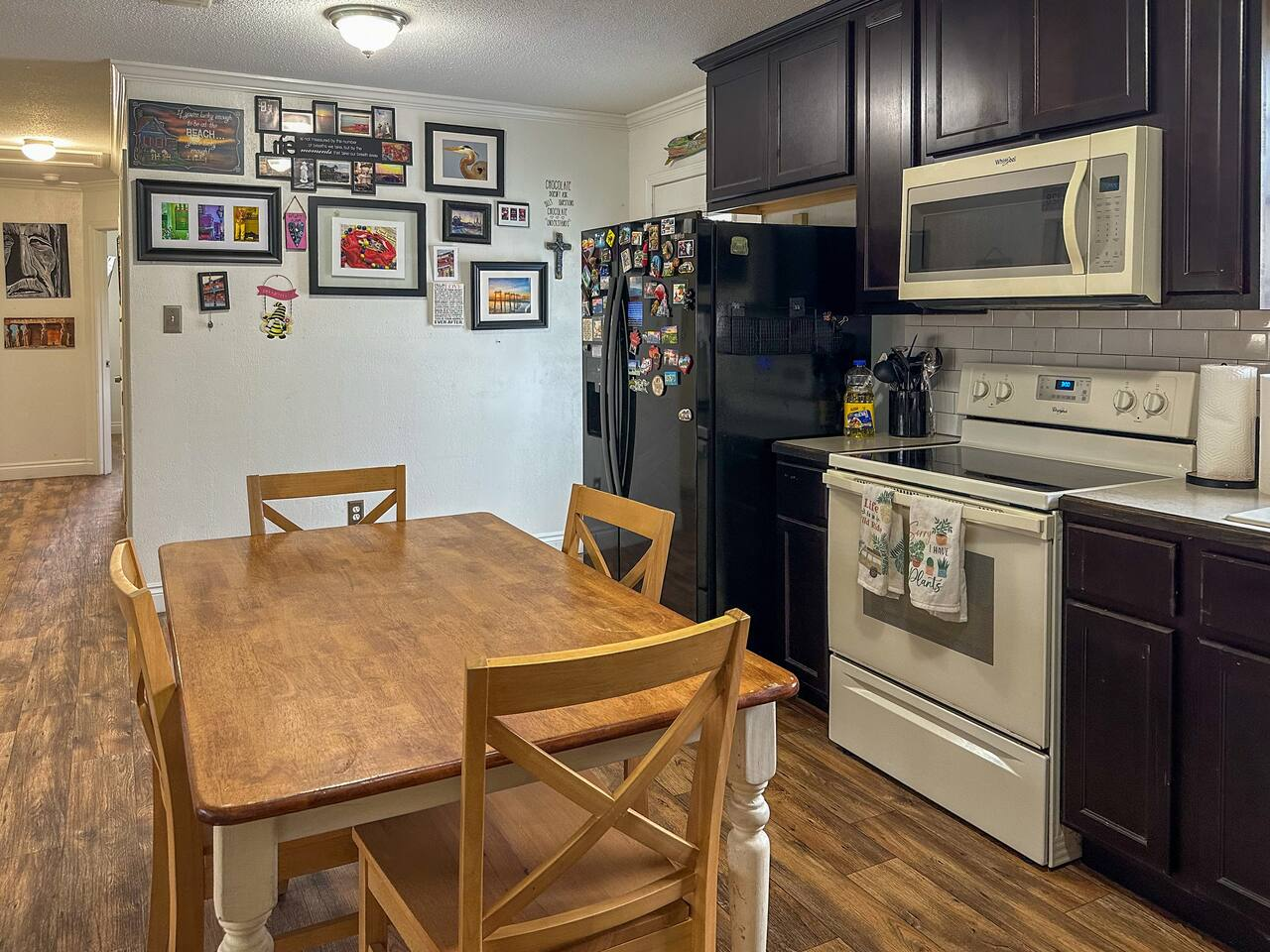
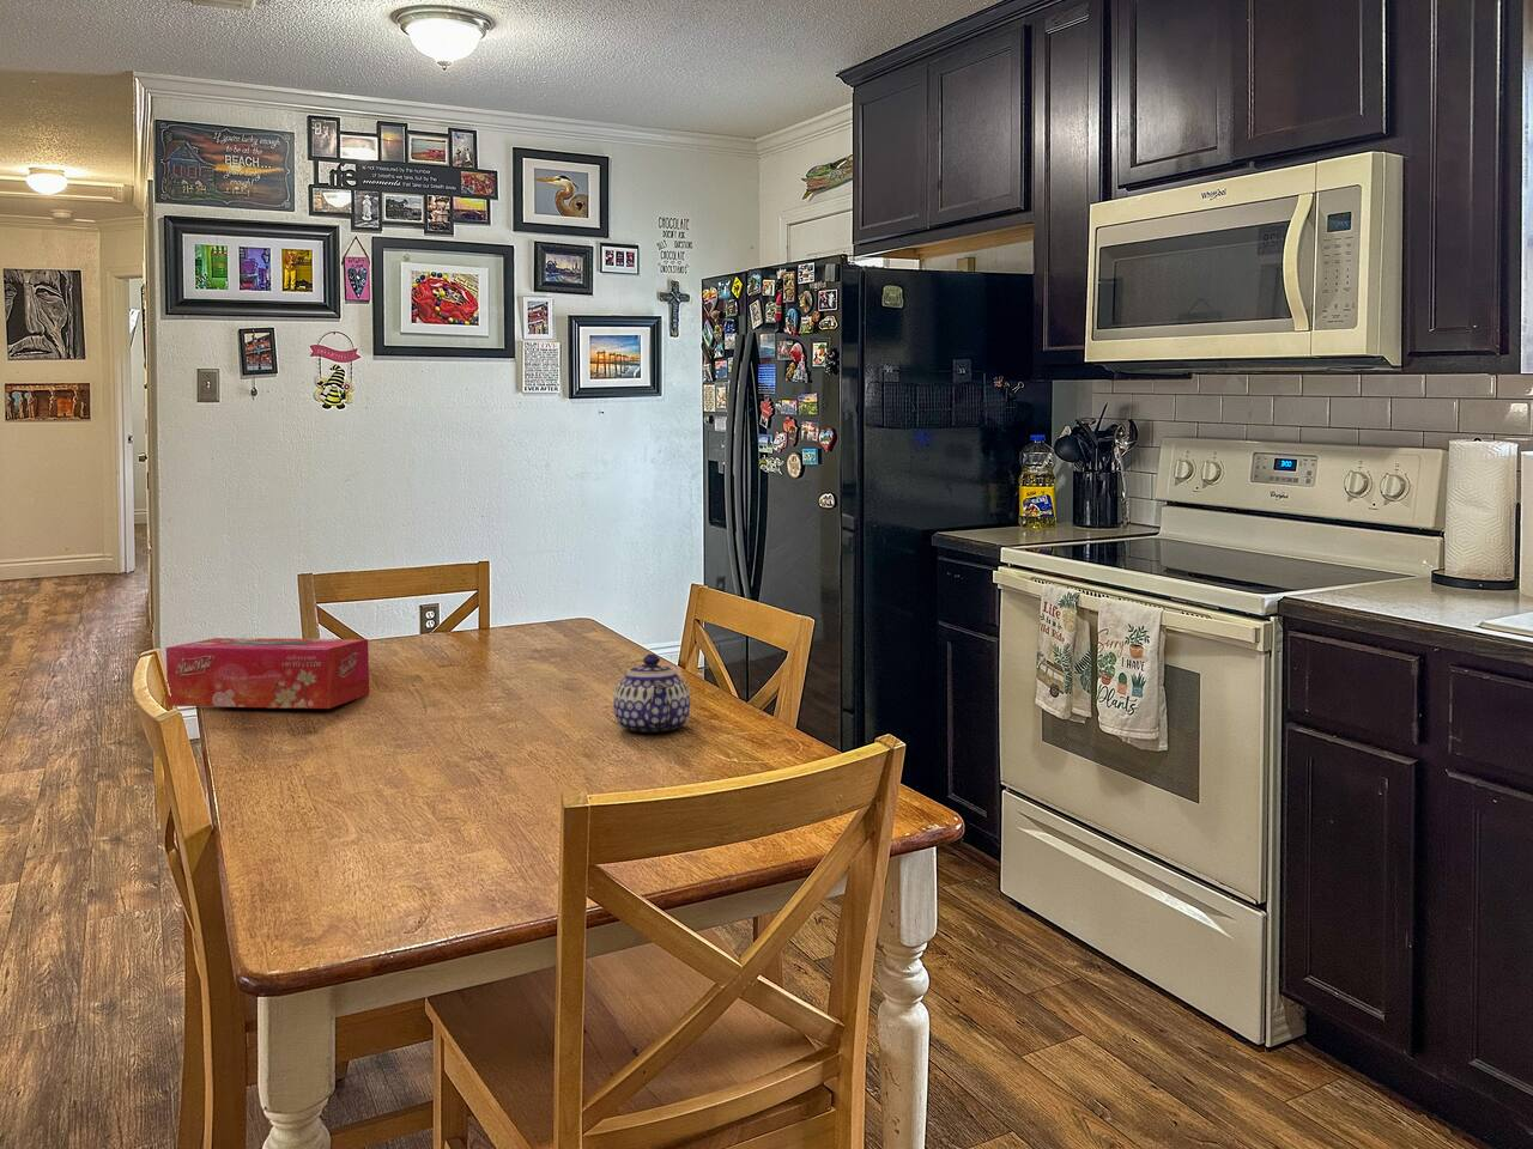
+ teapot (652, 690)
+ tissue box (269, 671)
